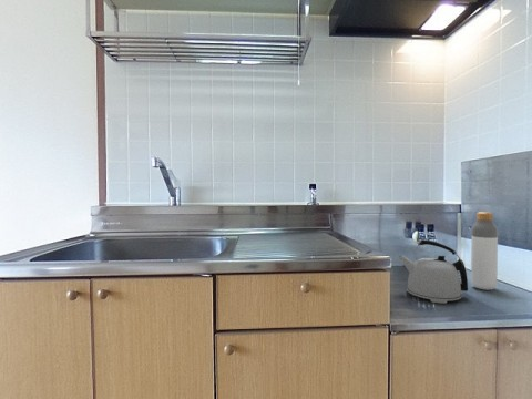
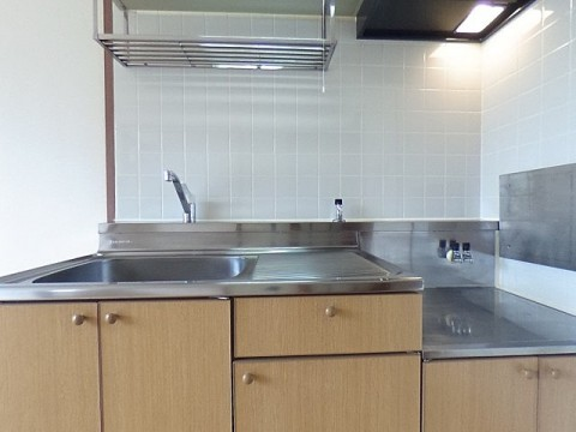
- bottle (483, 249)
- kettle (431, 267)
